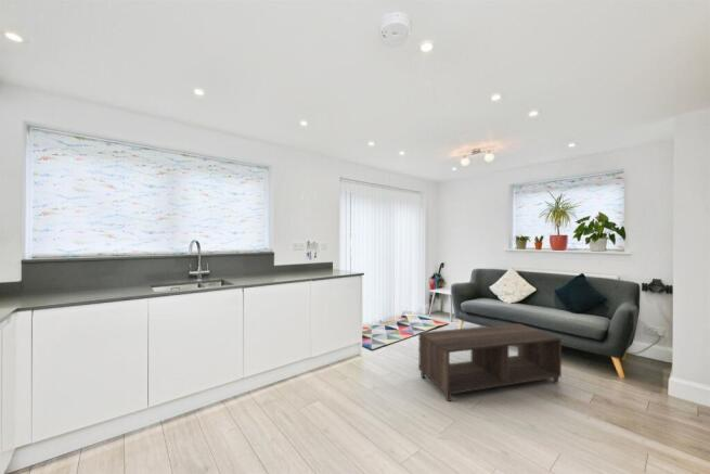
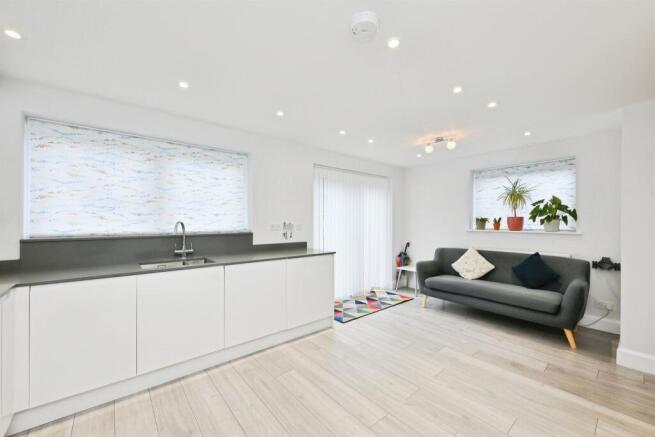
- coffee table (488, 357)
